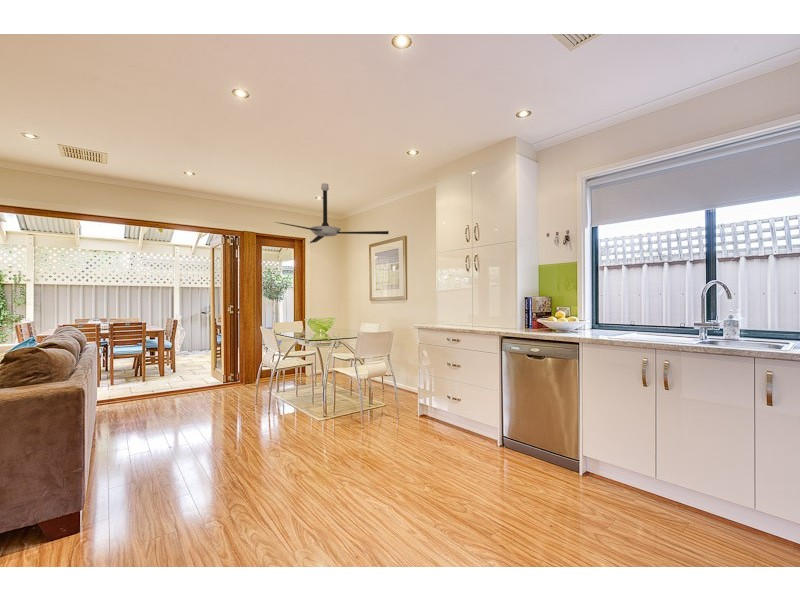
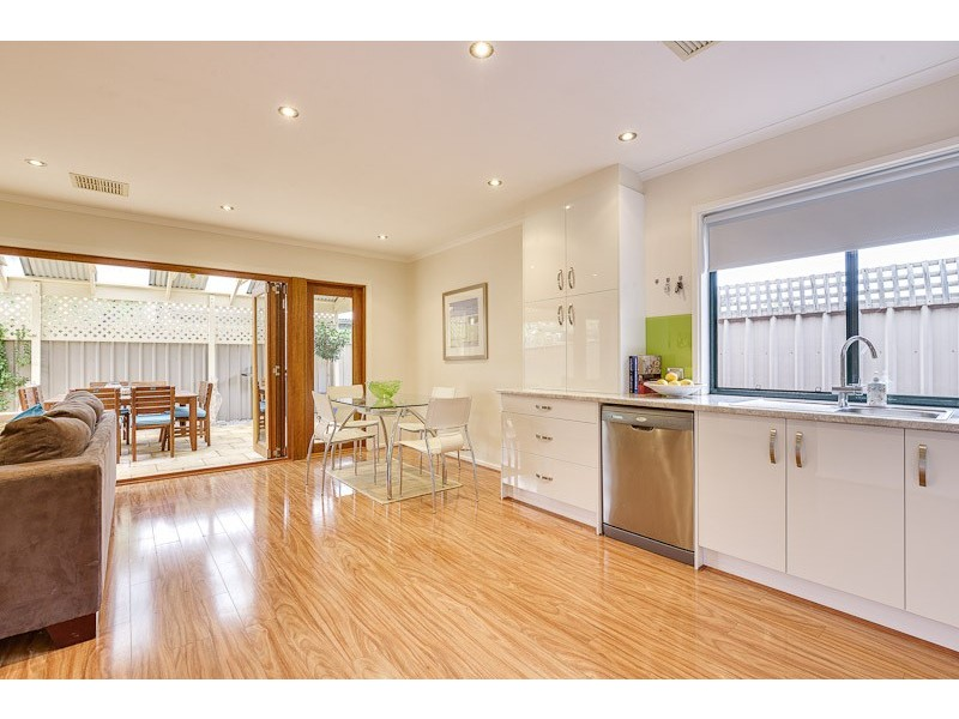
- ceiling fan (326, 211)
